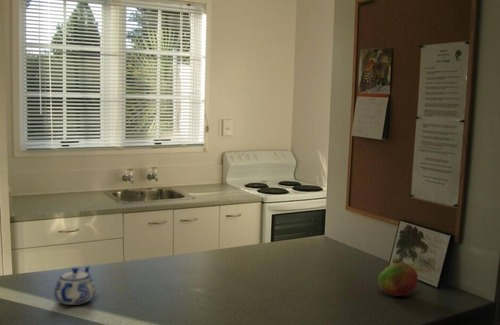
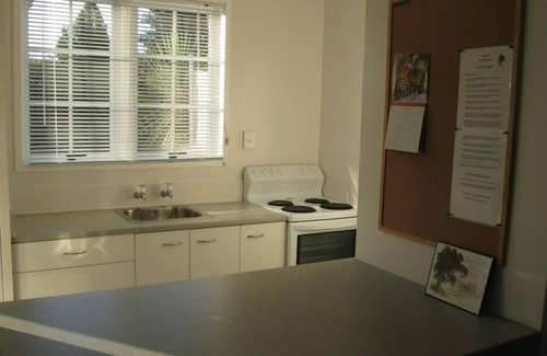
- fruit (398, 279)
- teapot (76, 283)
